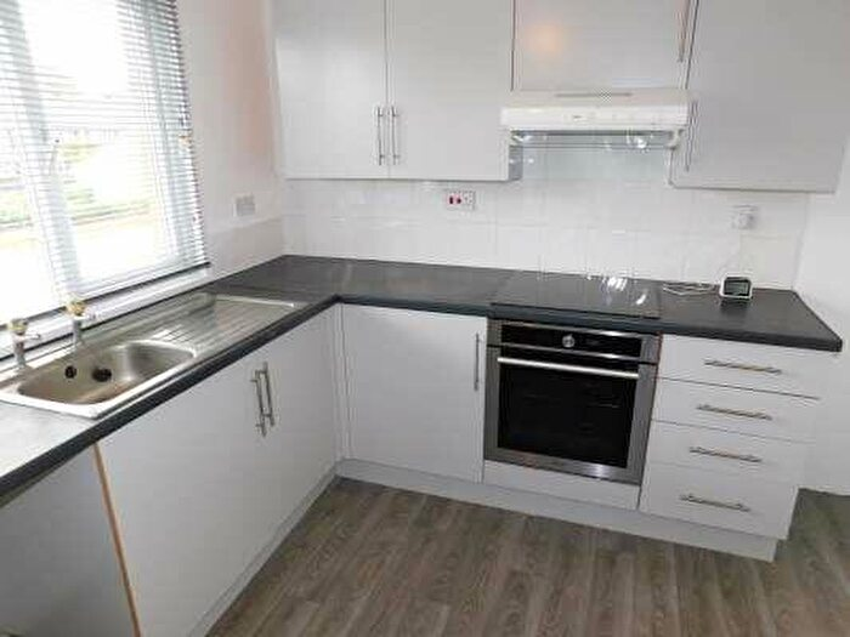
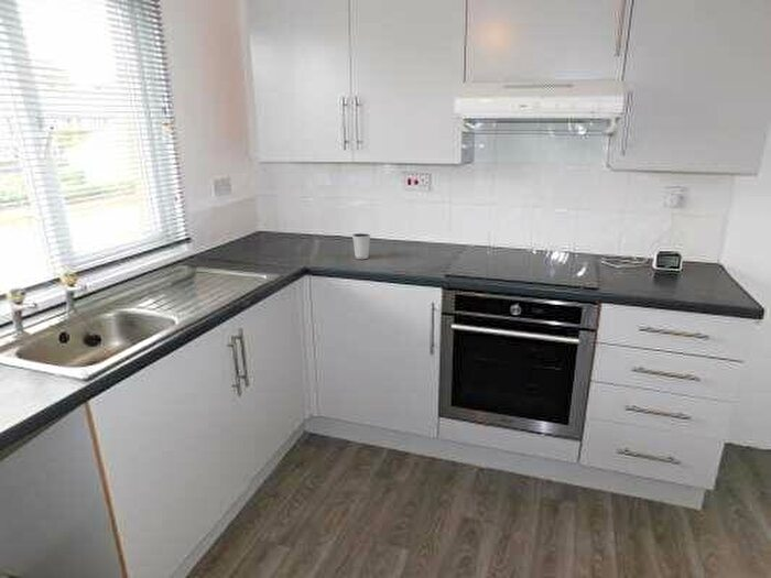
+ dixie cup (361, 246)
